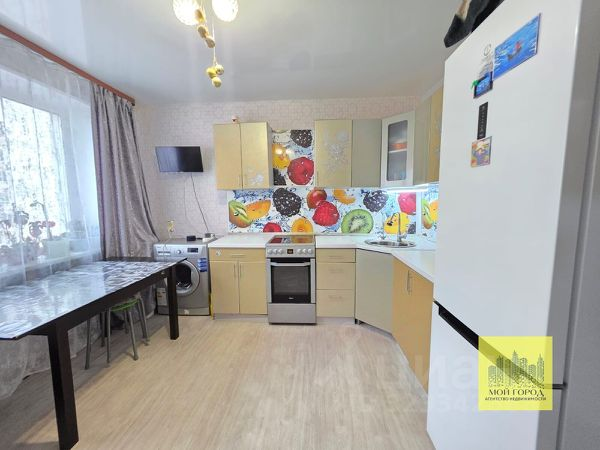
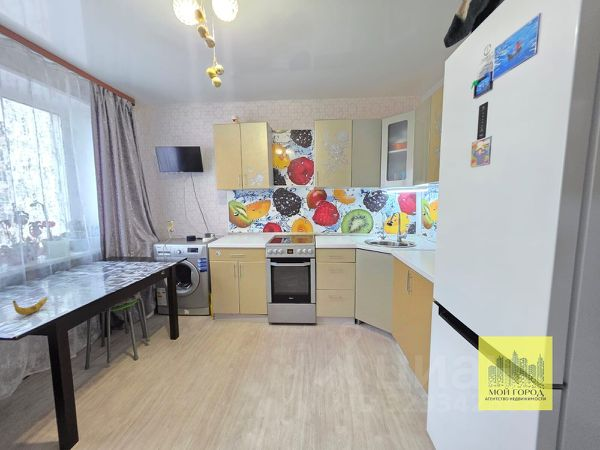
+ banana (33, 305)
